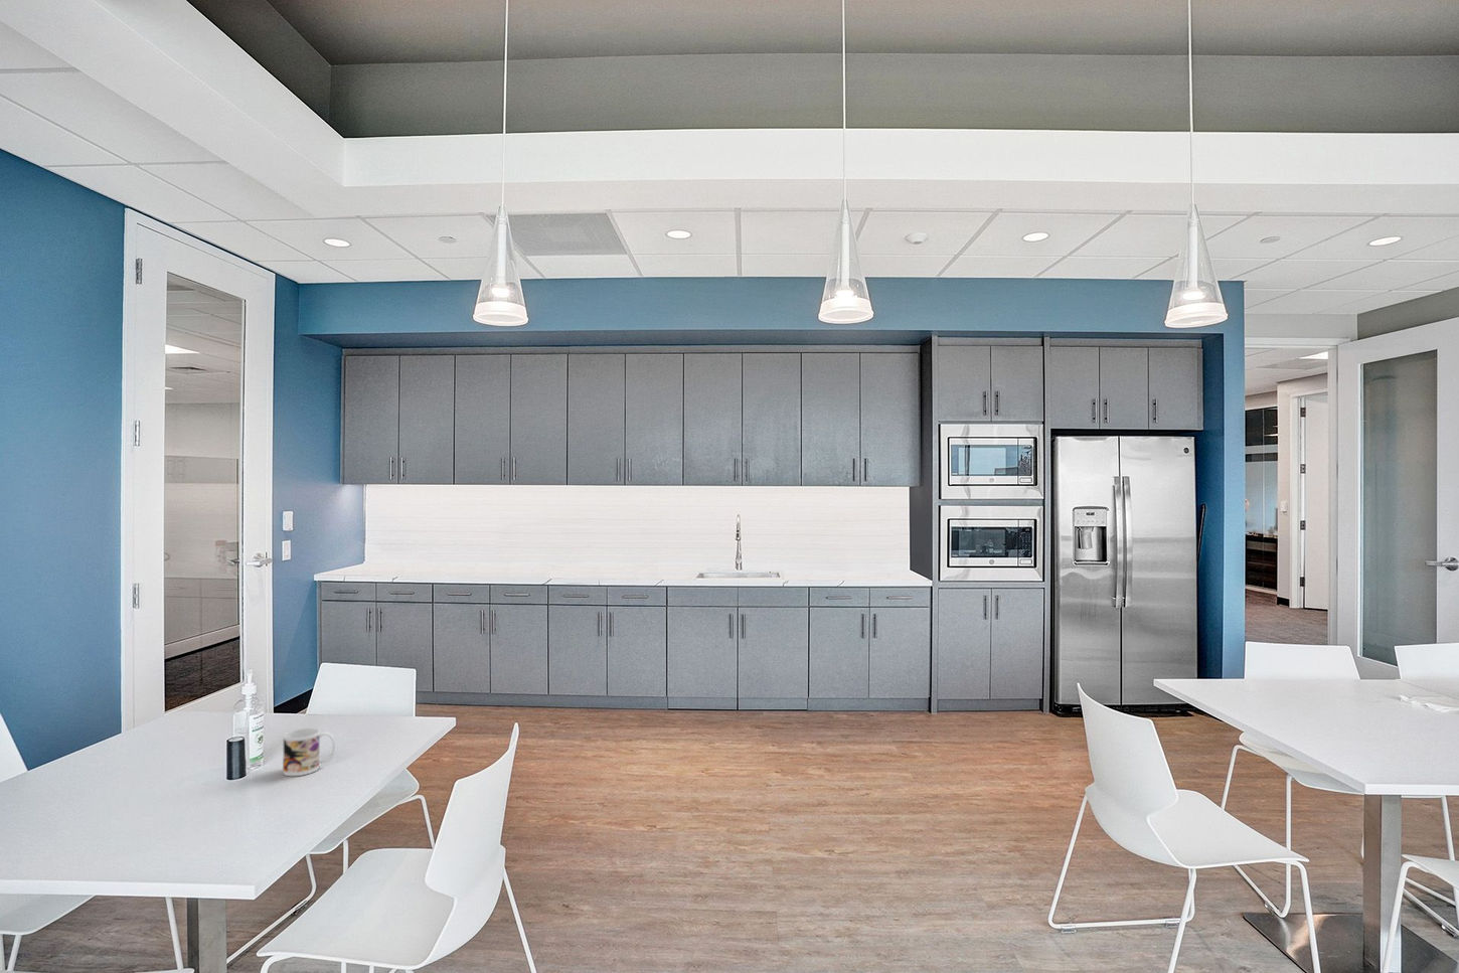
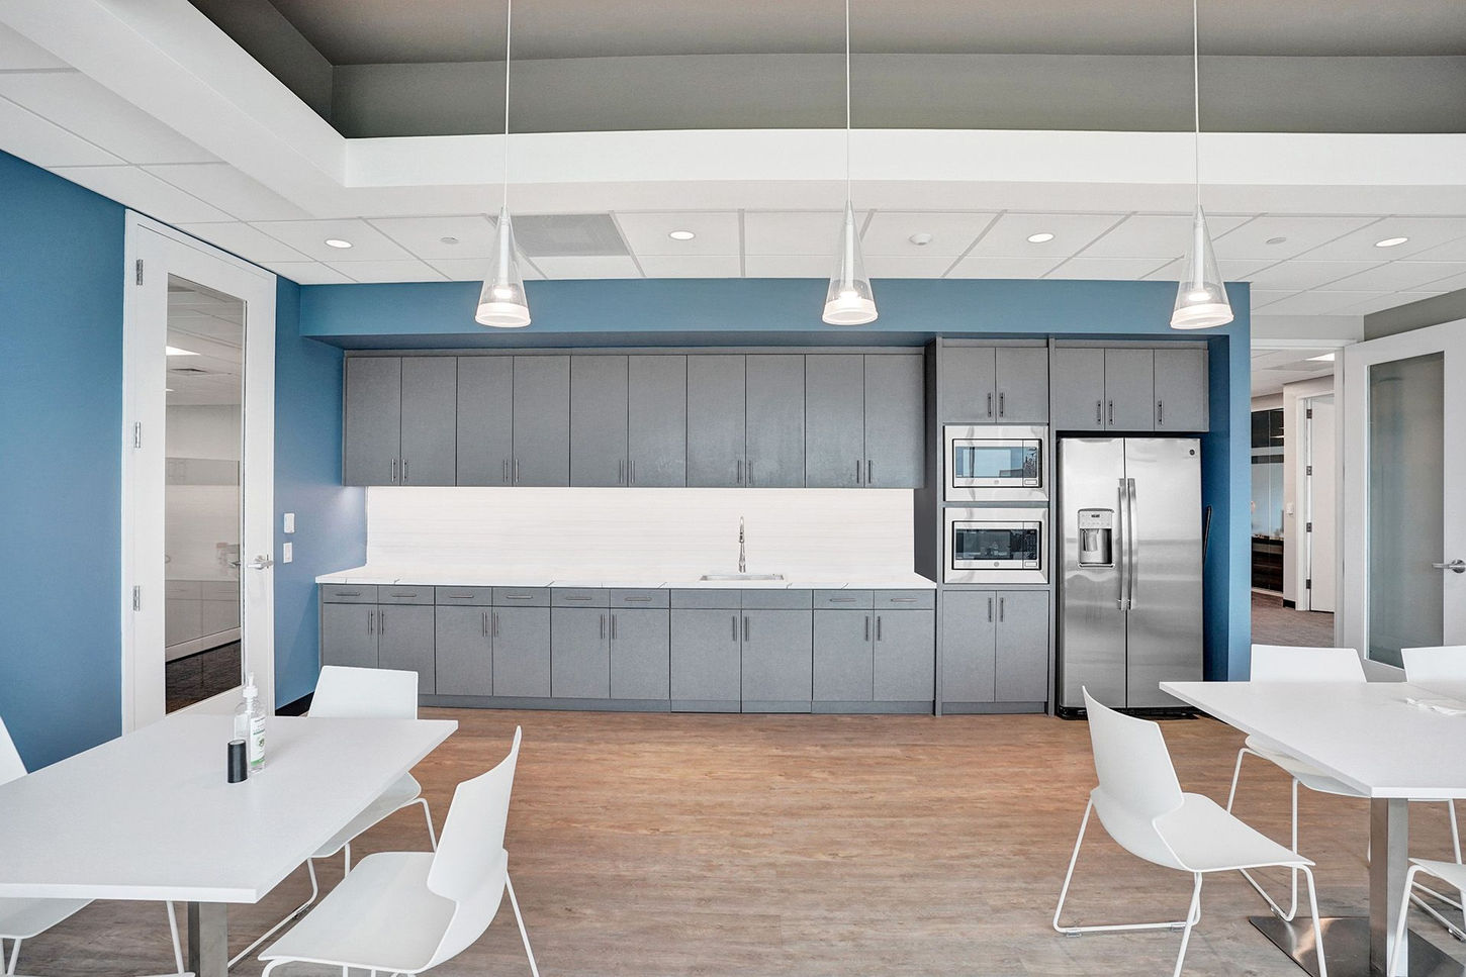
- mug (309, 749)
